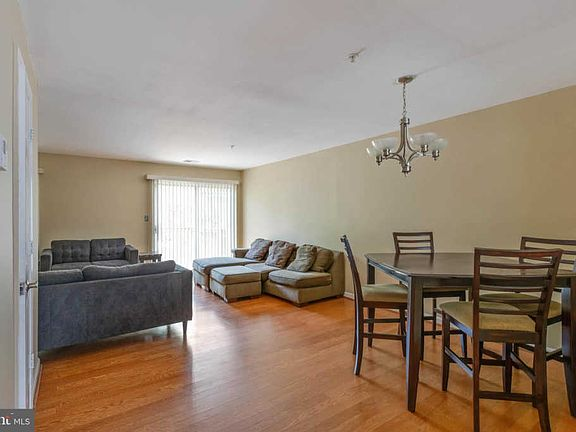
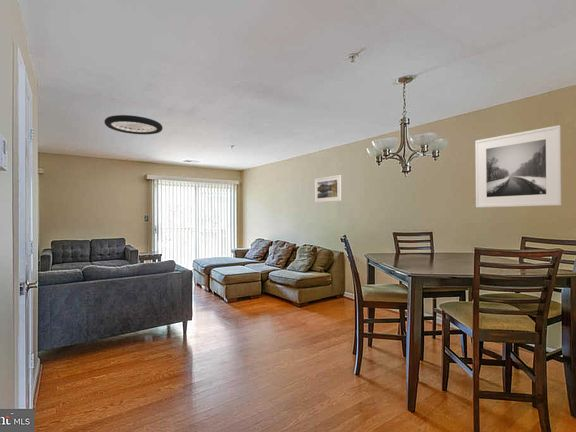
+ ceiling light (134, 125)
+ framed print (514, 170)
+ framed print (327, 189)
